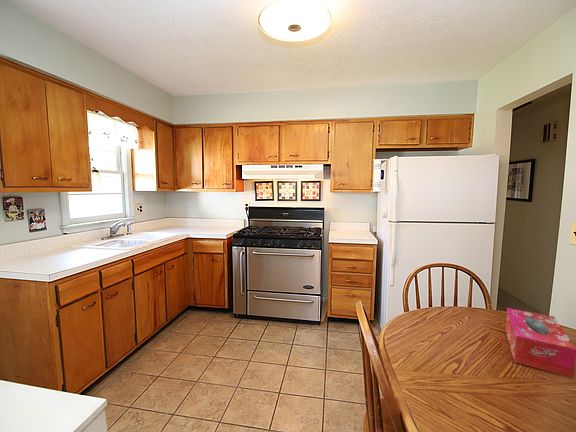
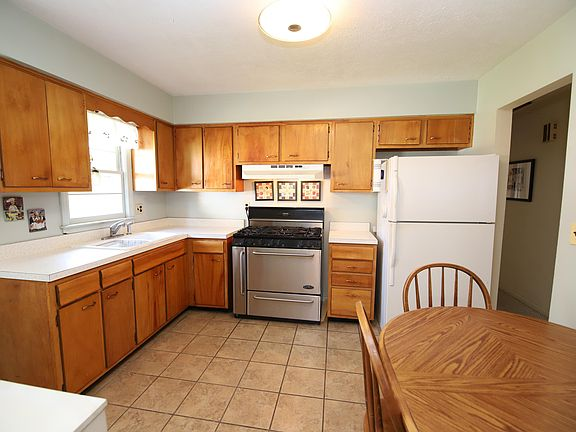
- tissue box (535, 337)
